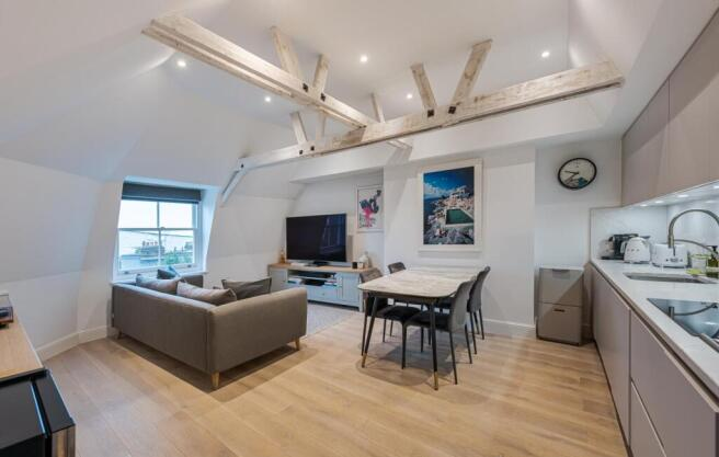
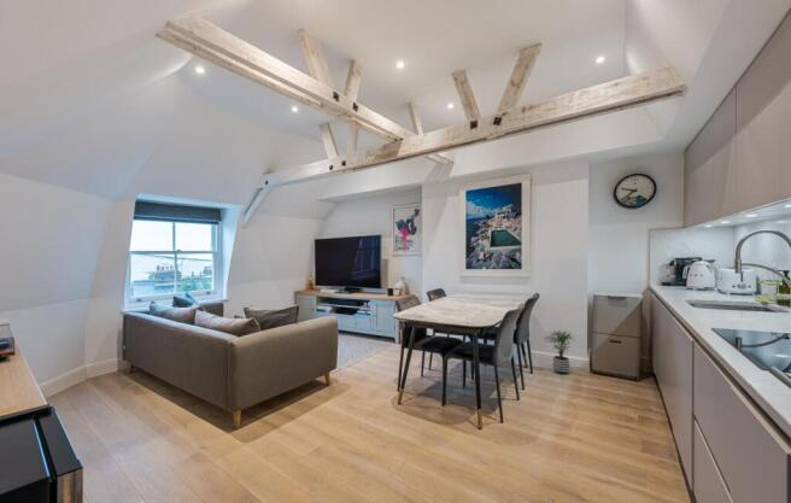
+ potted plant (559, 351)
